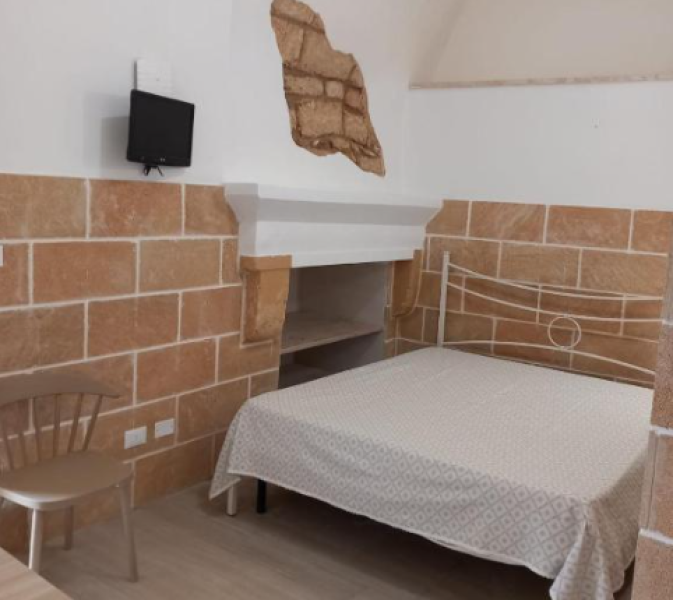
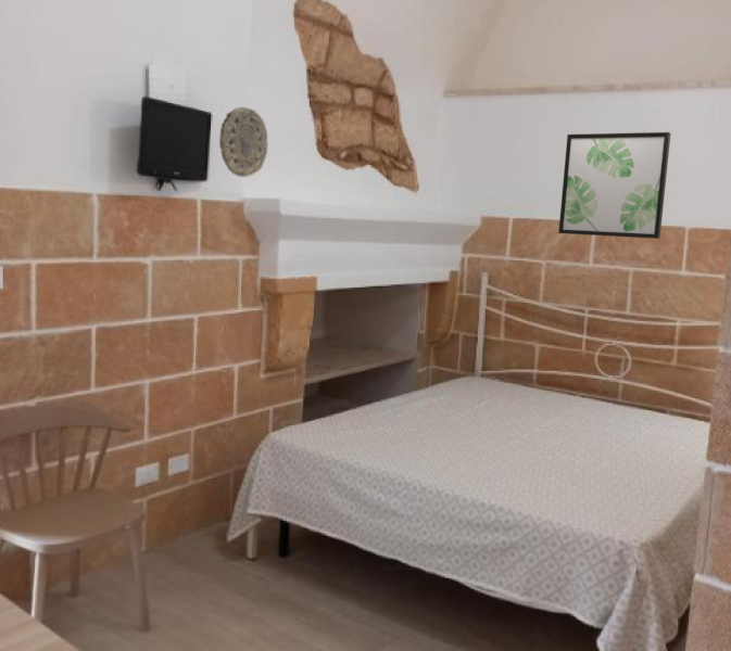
+ decorative plate (244, 142)
+ wall art (612, 184)
